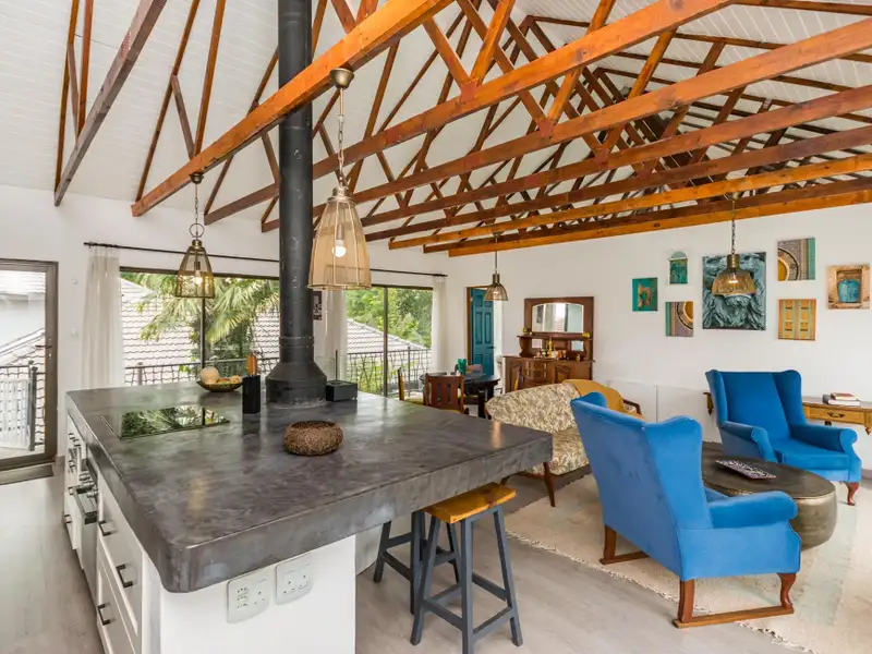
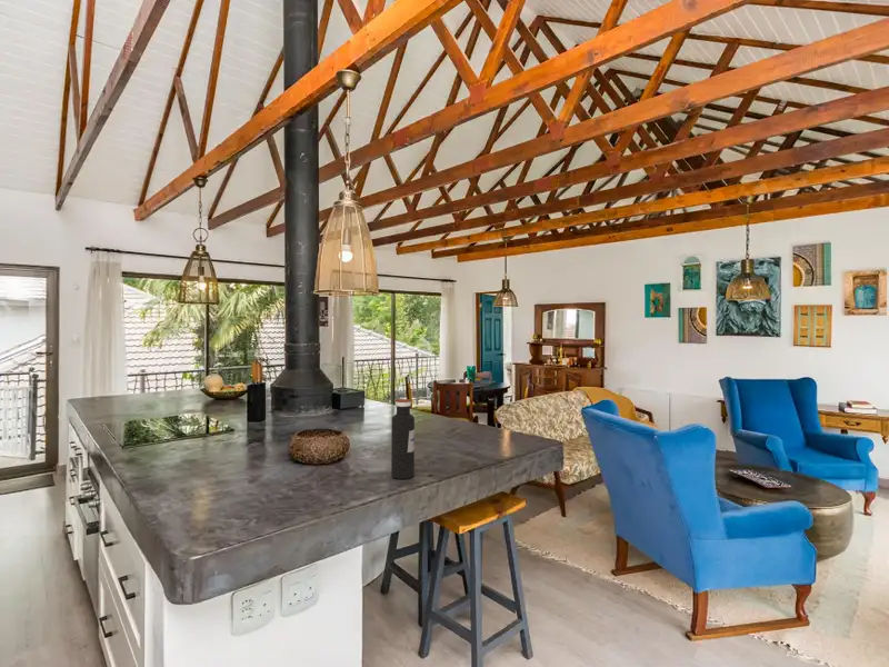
+ water bottle (402, 437)
